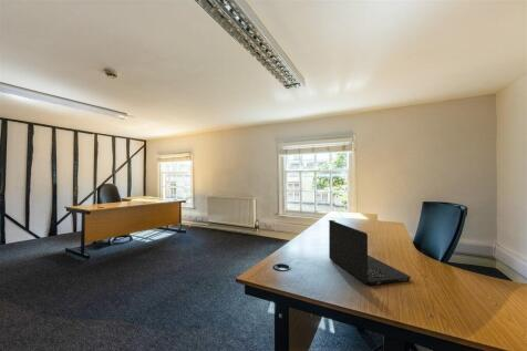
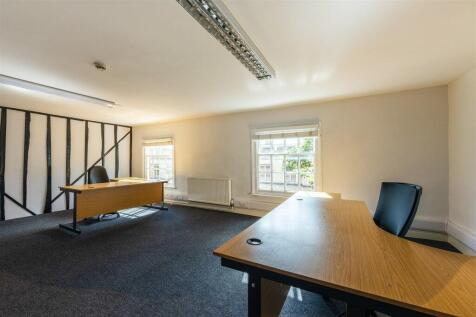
- laptop (365, 246)
